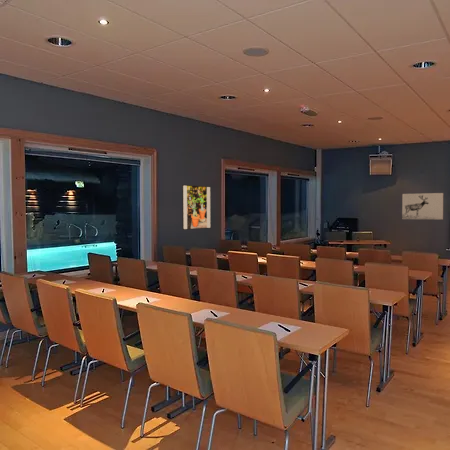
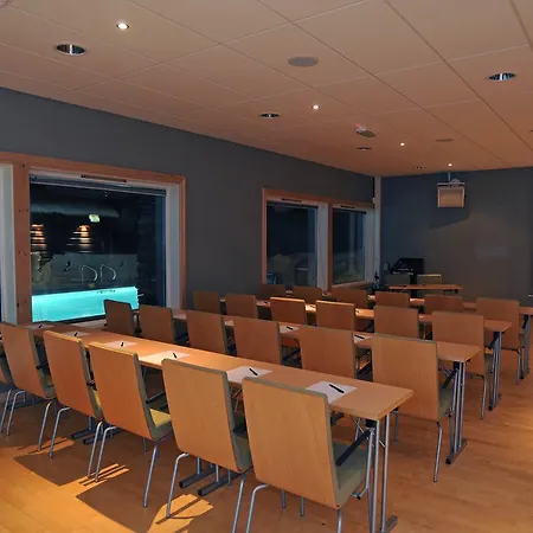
- wall art (422, 206)
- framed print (197, 207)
